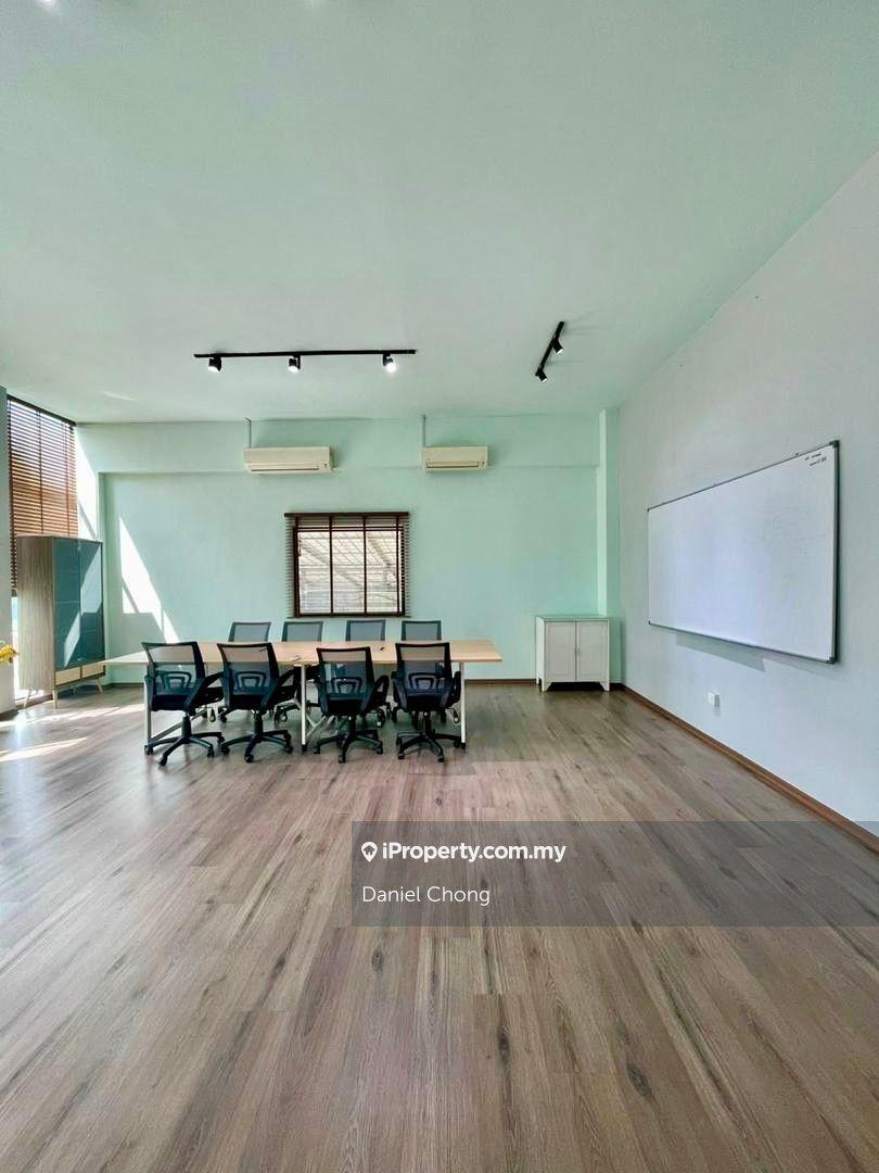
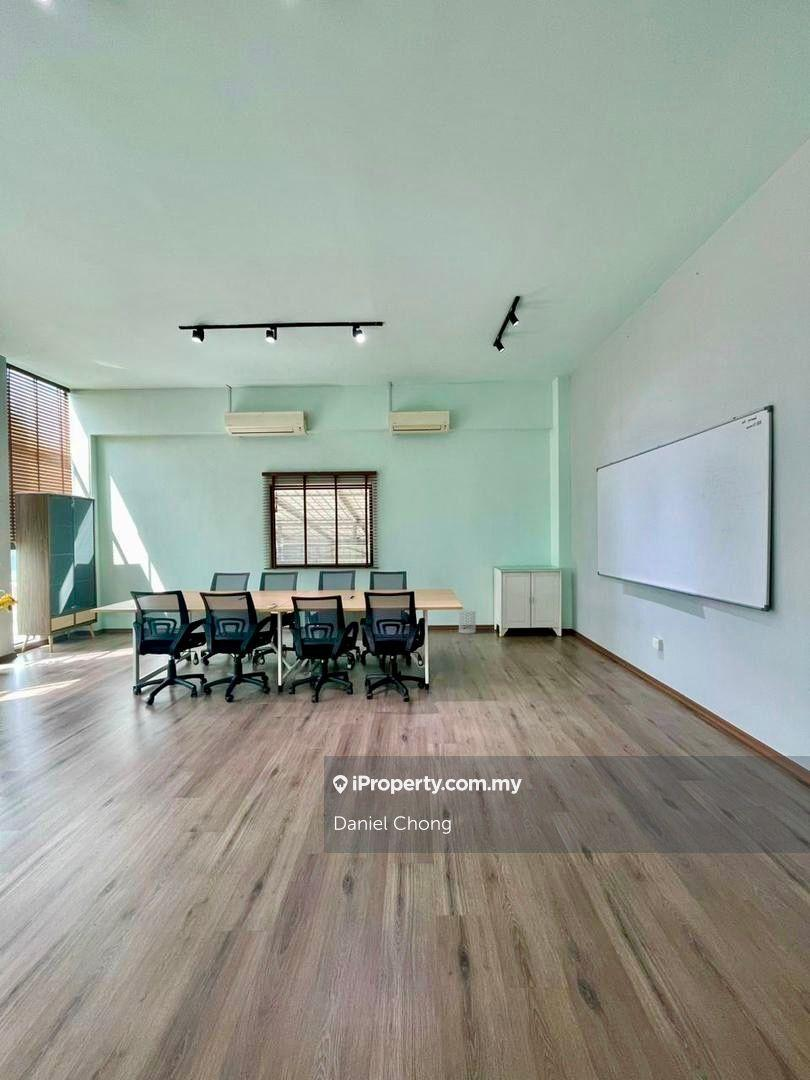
+ wastebasket (466, 621)
